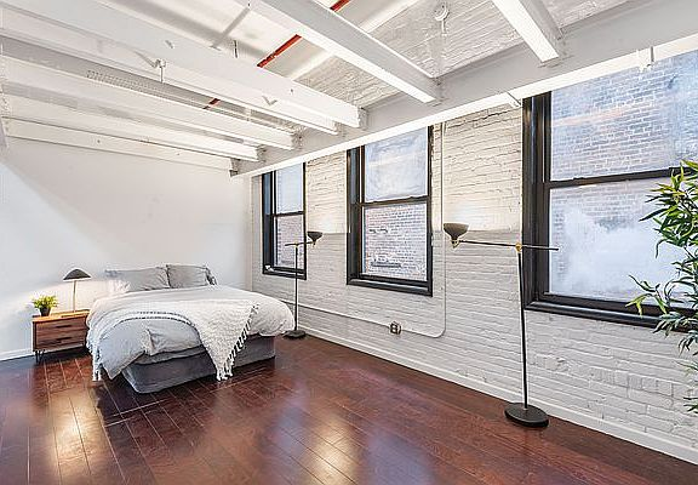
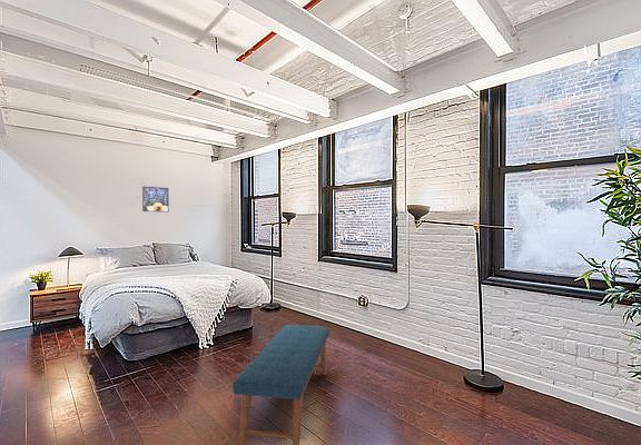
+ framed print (156, 199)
+ bench (290, 374)
